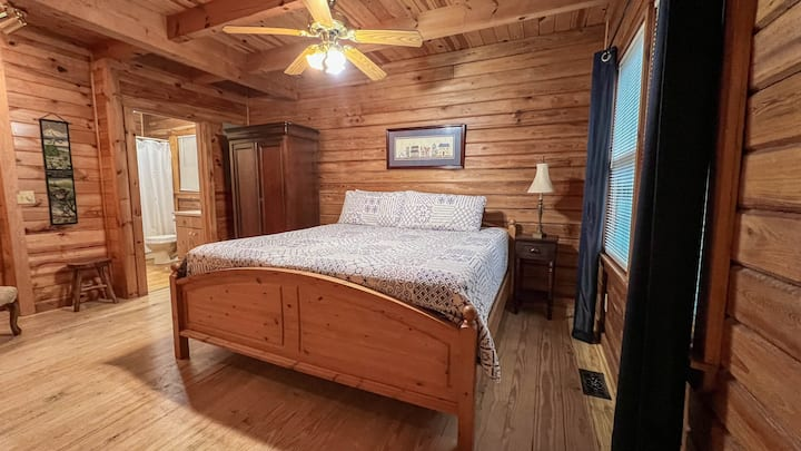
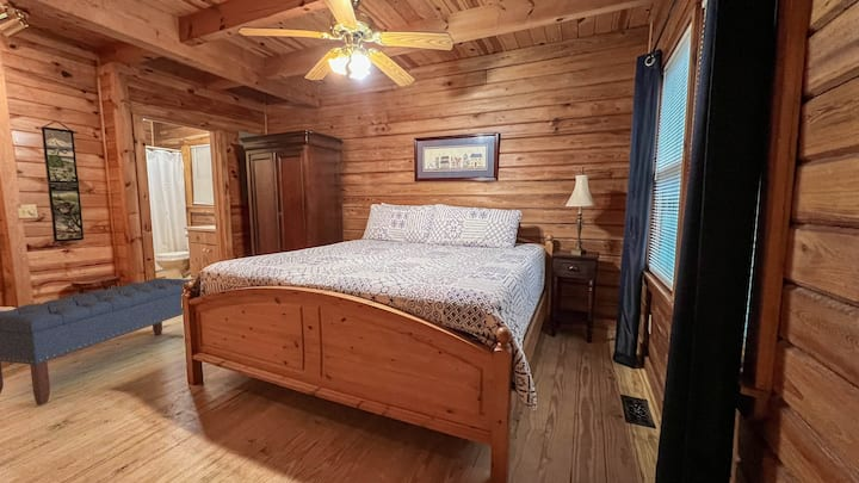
+ bench (109, 327)
